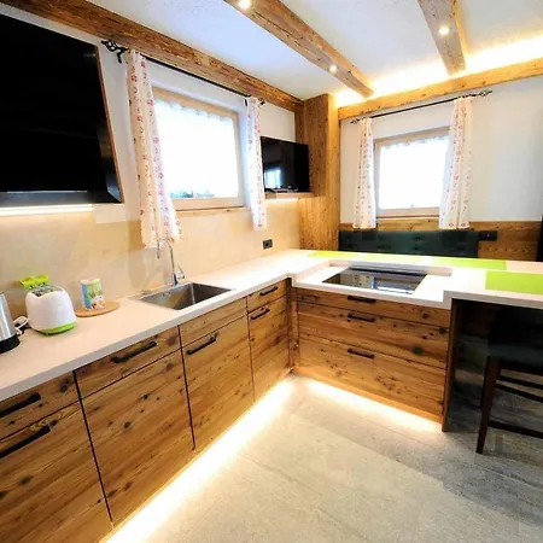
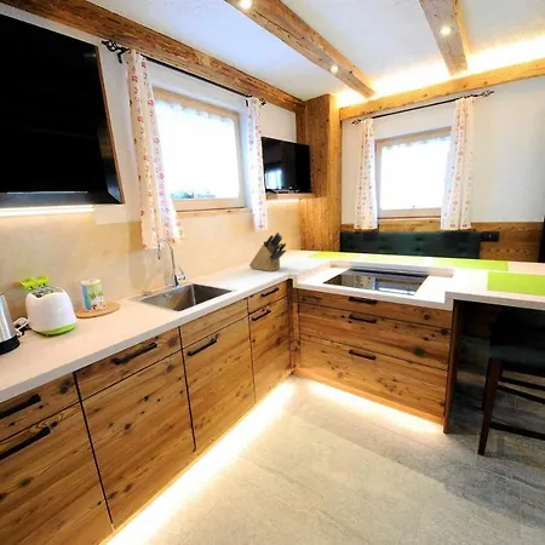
+ knife block (266, 251)
